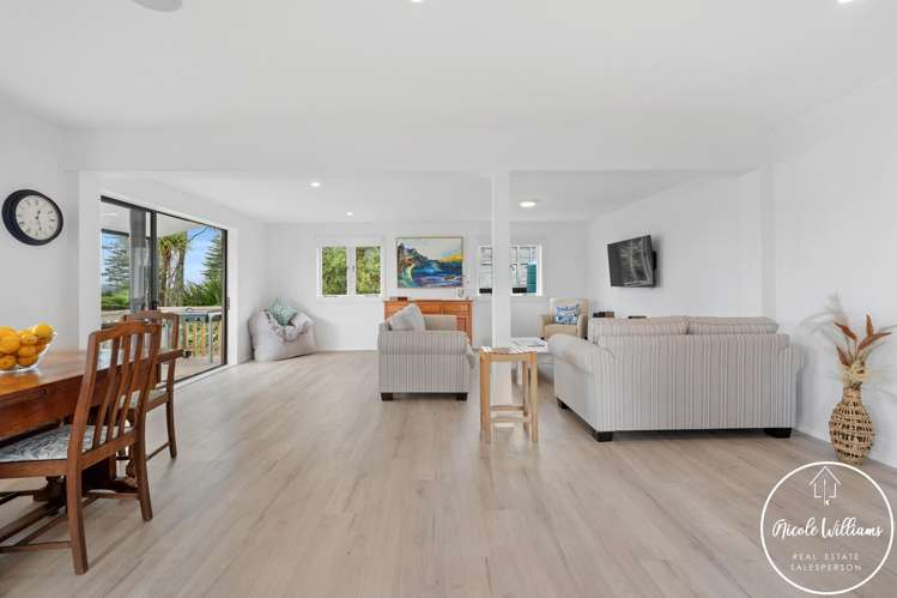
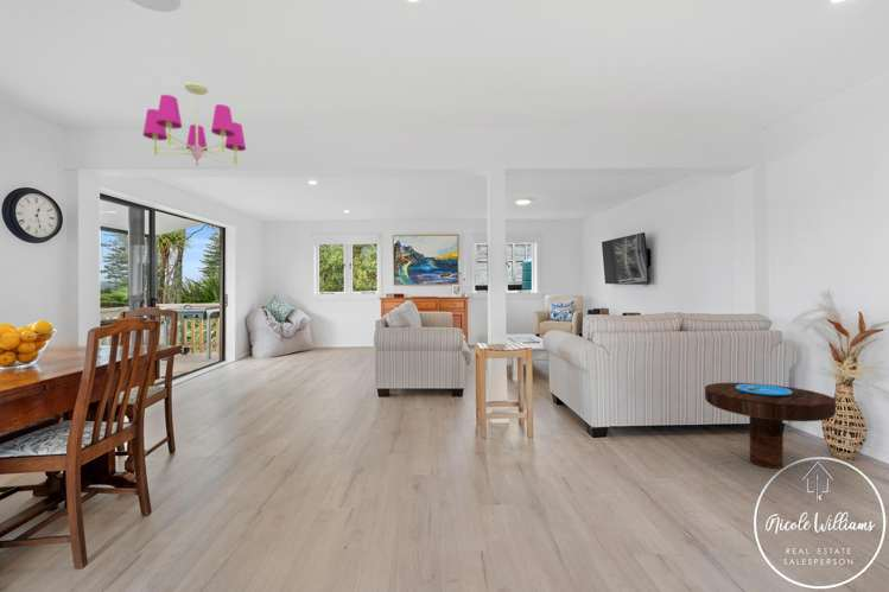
+ chandelier (196, 126)
+ side table (766, 426)
